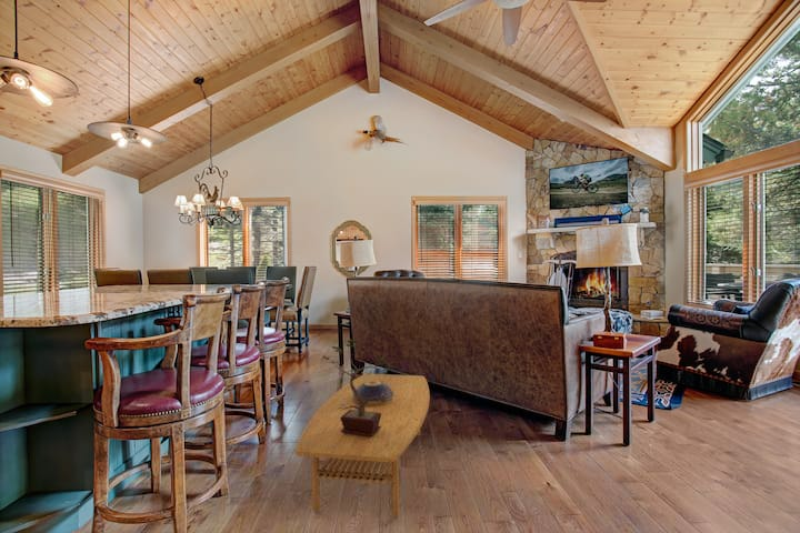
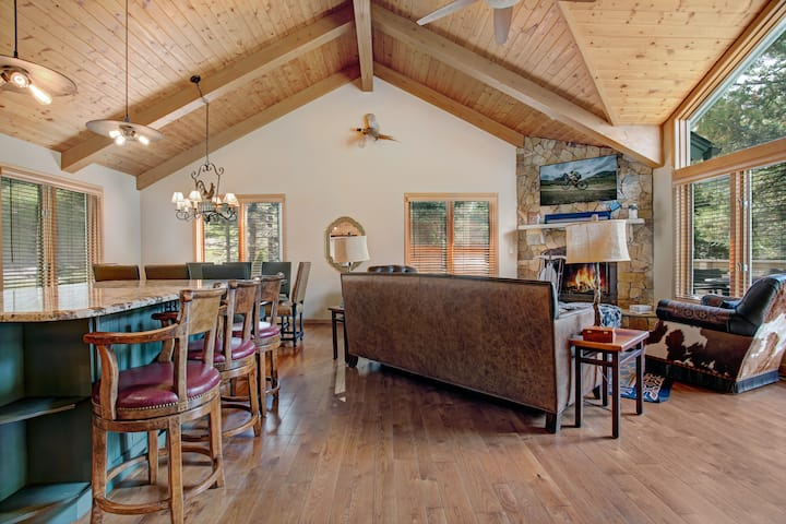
- decorative bowl (372, 390)
- potted plant (351, 381)
- coffee table (376, 435)
